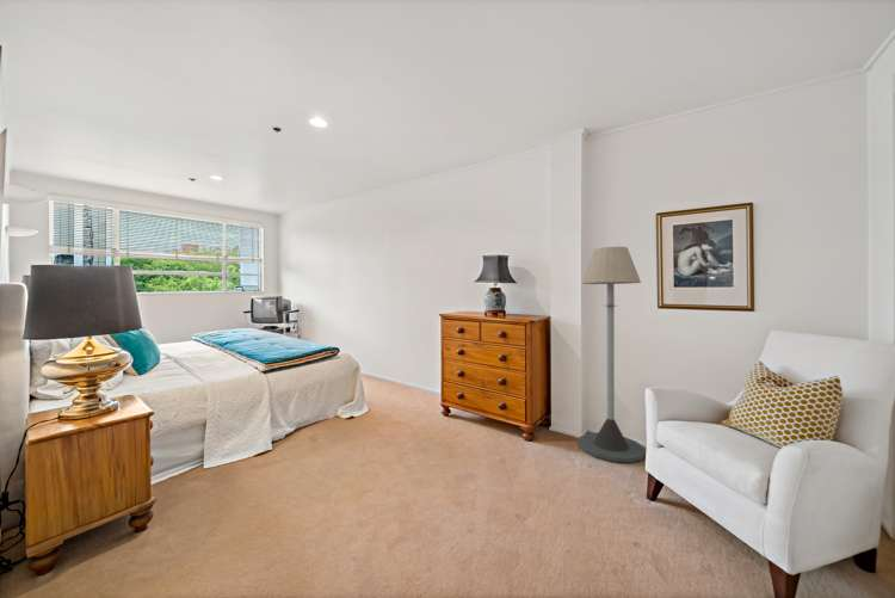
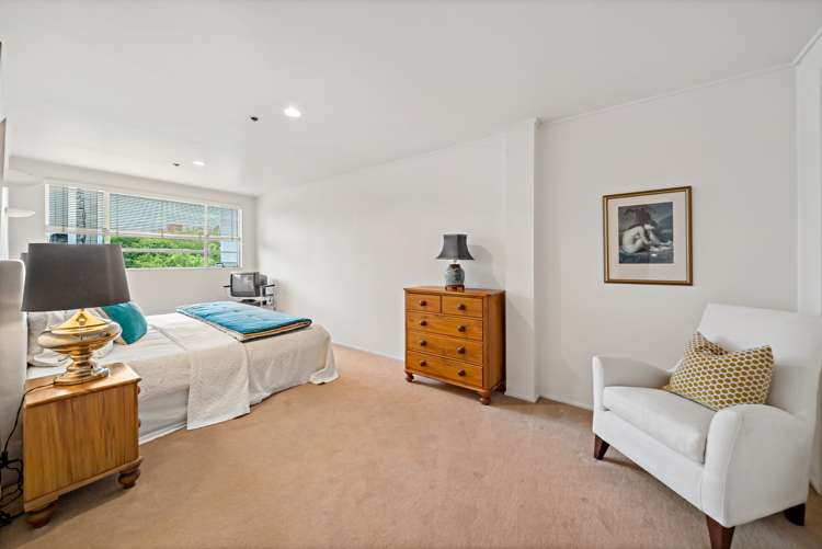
- floor lamp (610, 347)
